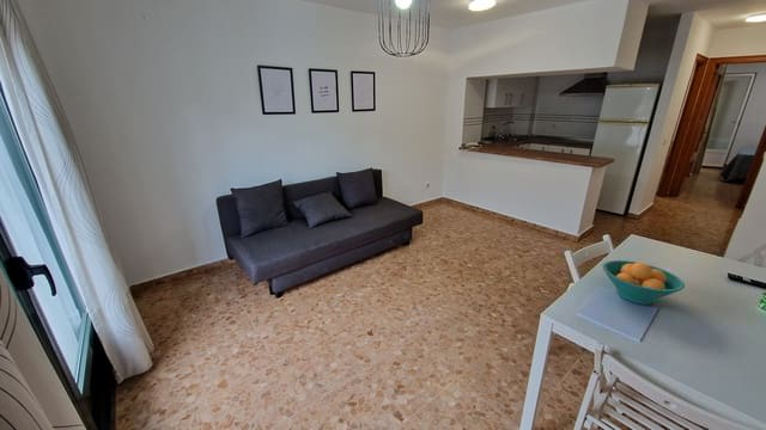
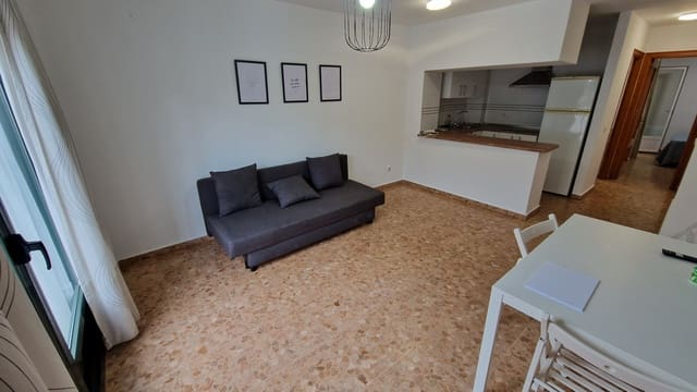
- fruit bowl (639, 280)
